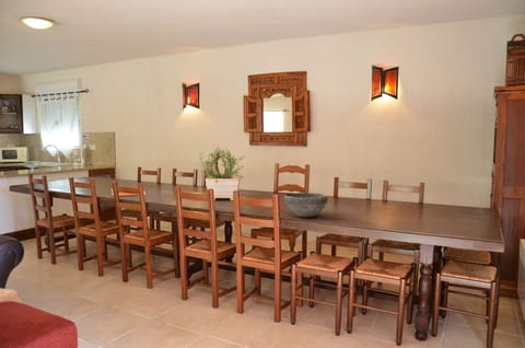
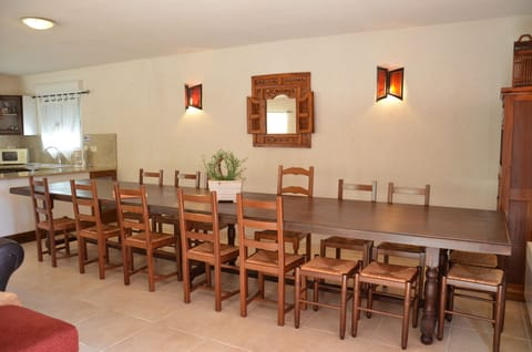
- bowl (305, 205)
